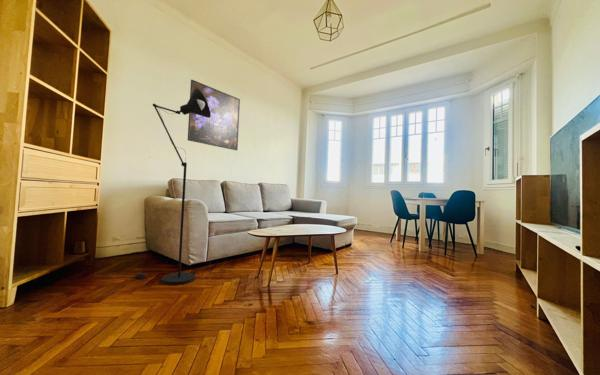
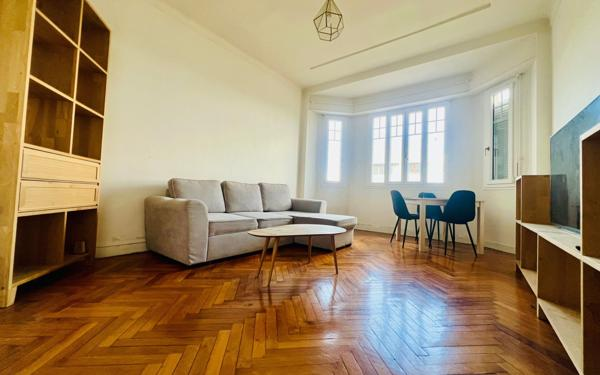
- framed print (216, 117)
- floor lamp (183, 183)
